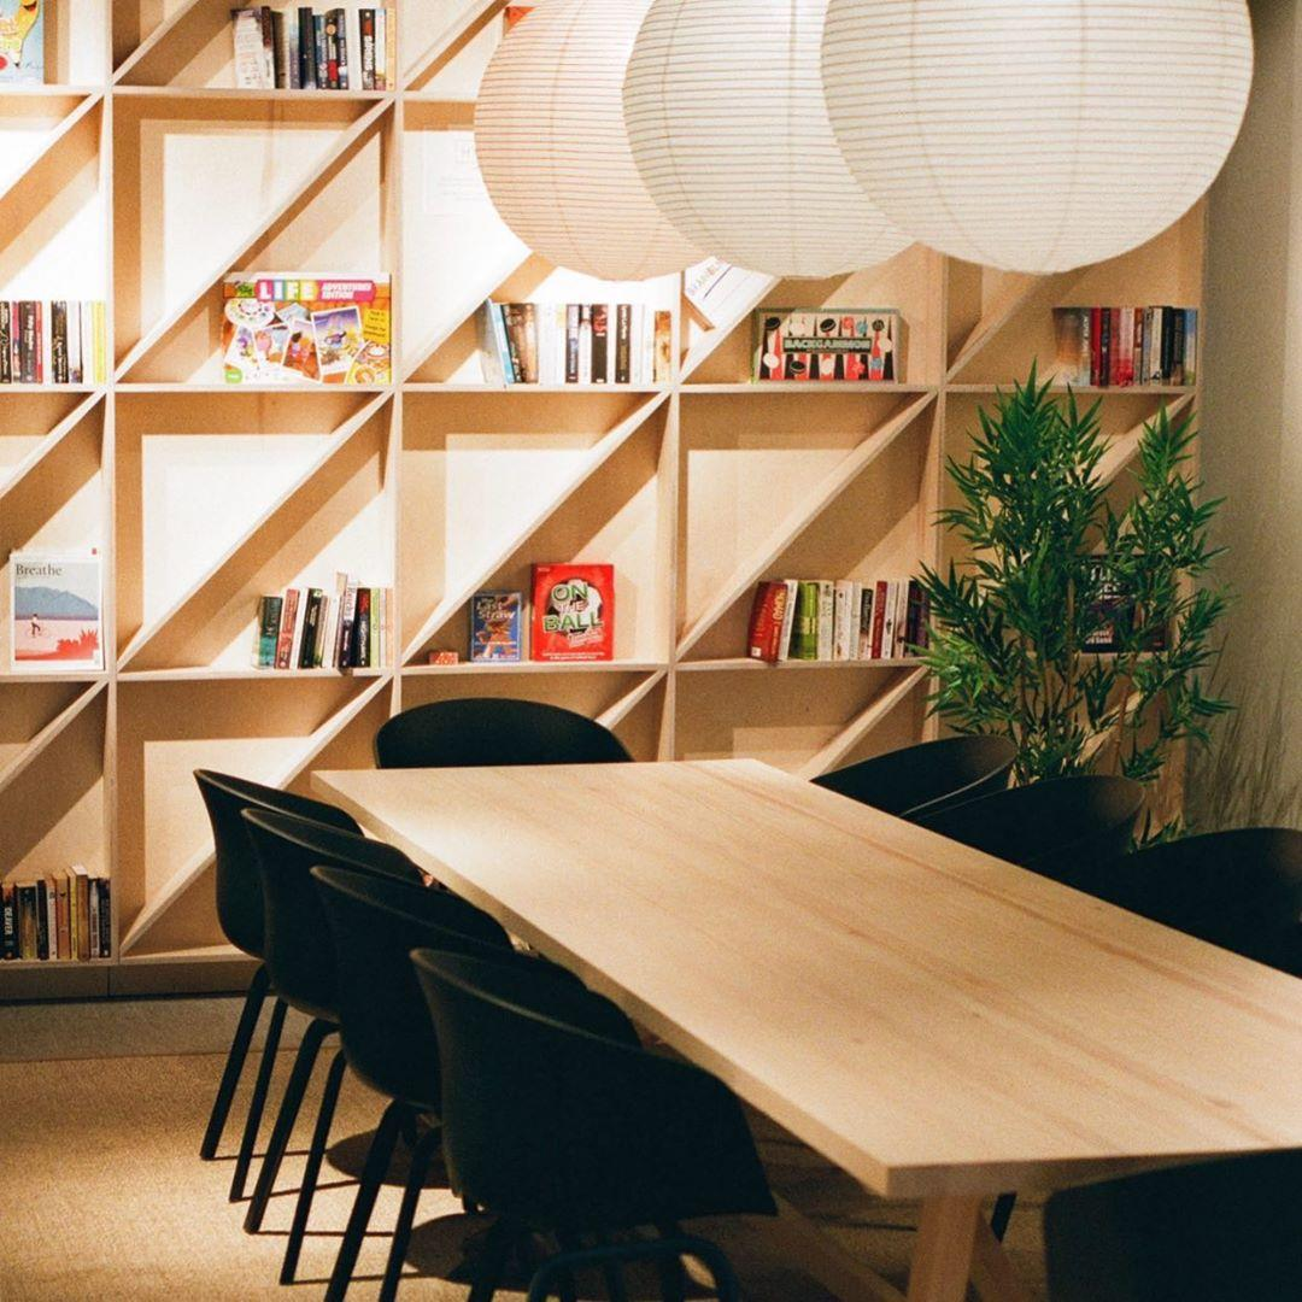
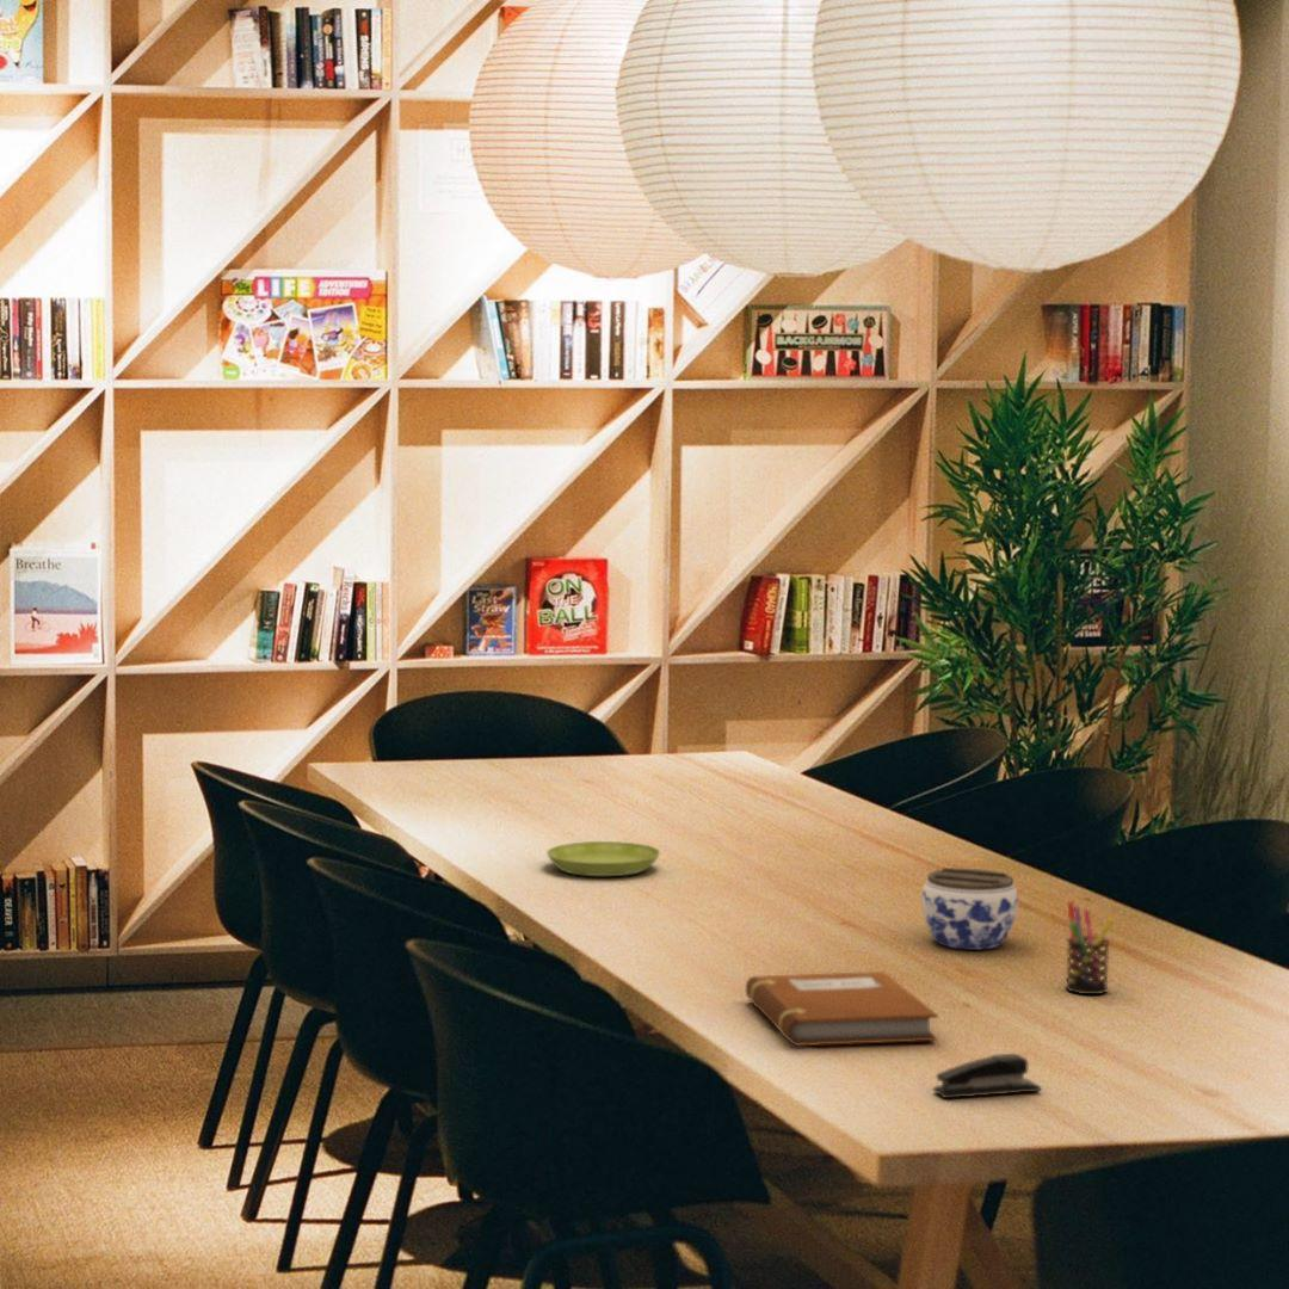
+ pen holder (1083, 946)
+ stapler (986, 1074)
+ notebook (835, 1006)
+ saucer (603, 859)
+ jar (969, 908)
